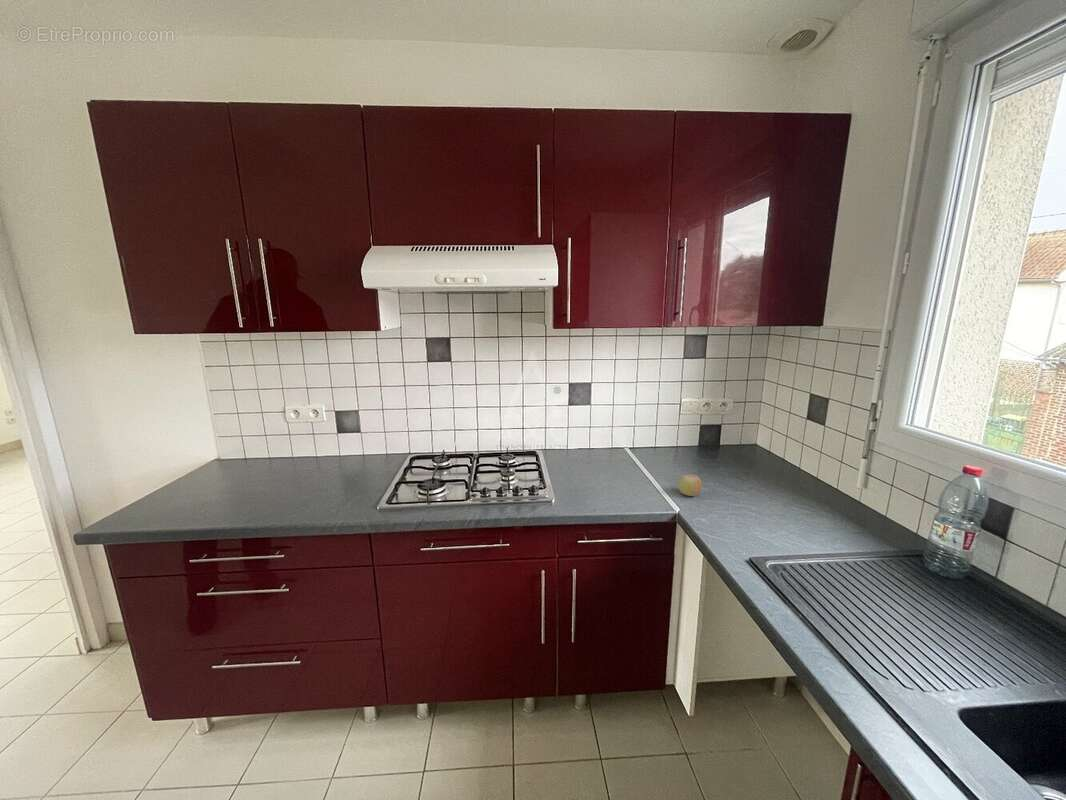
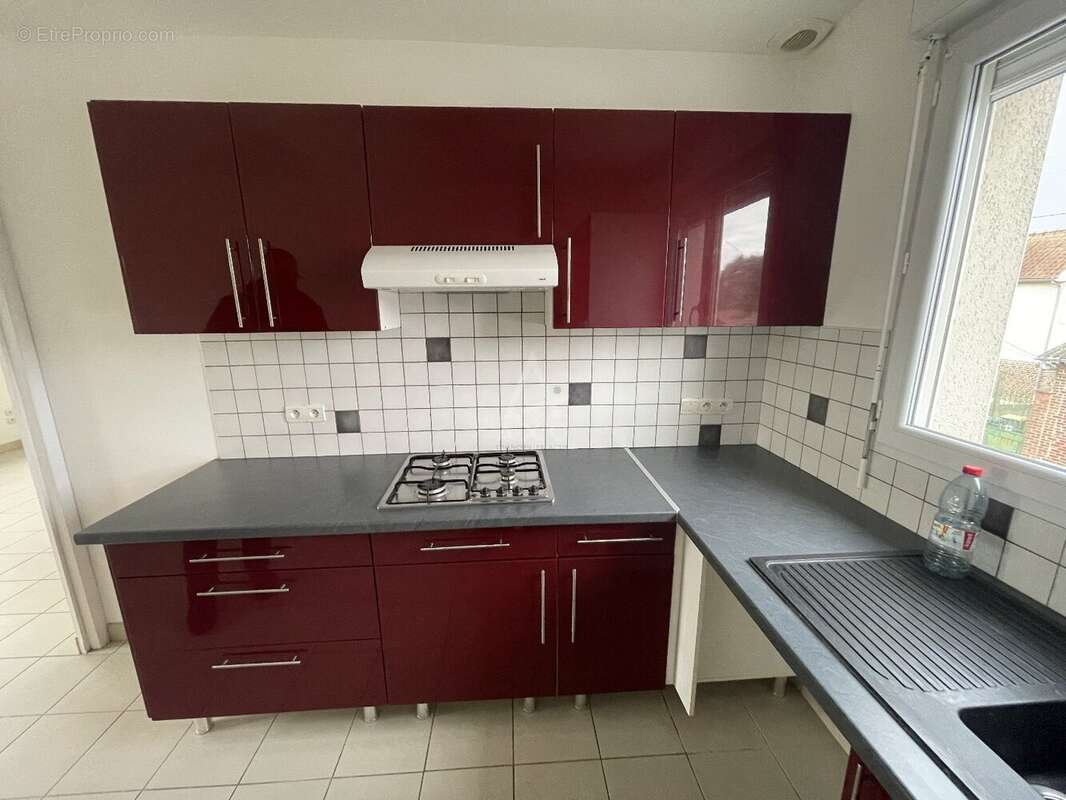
- fruit (690, 483)
